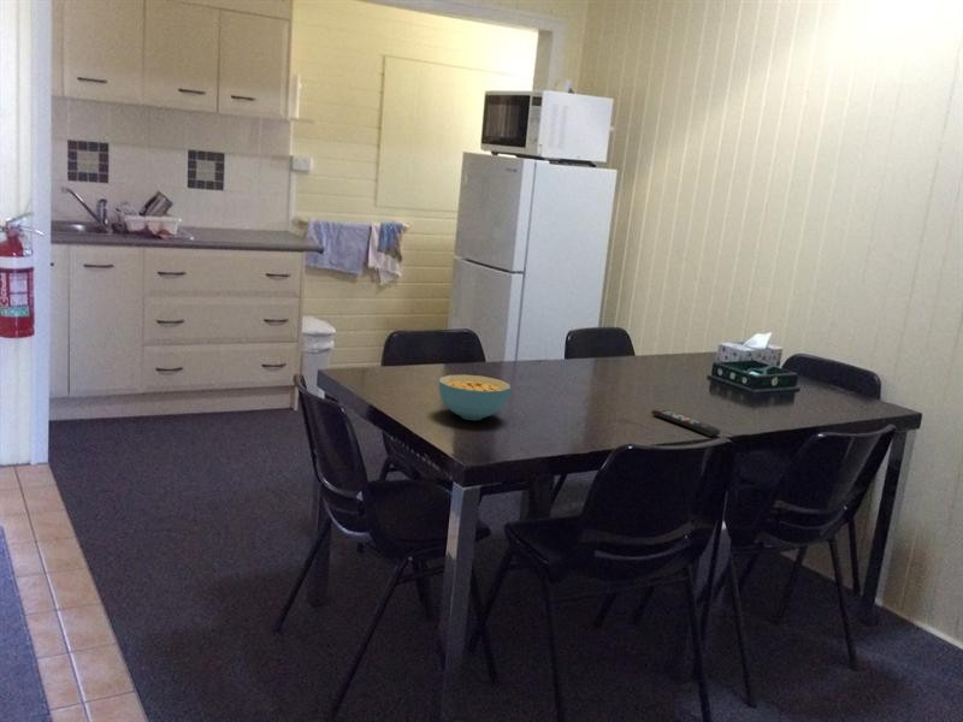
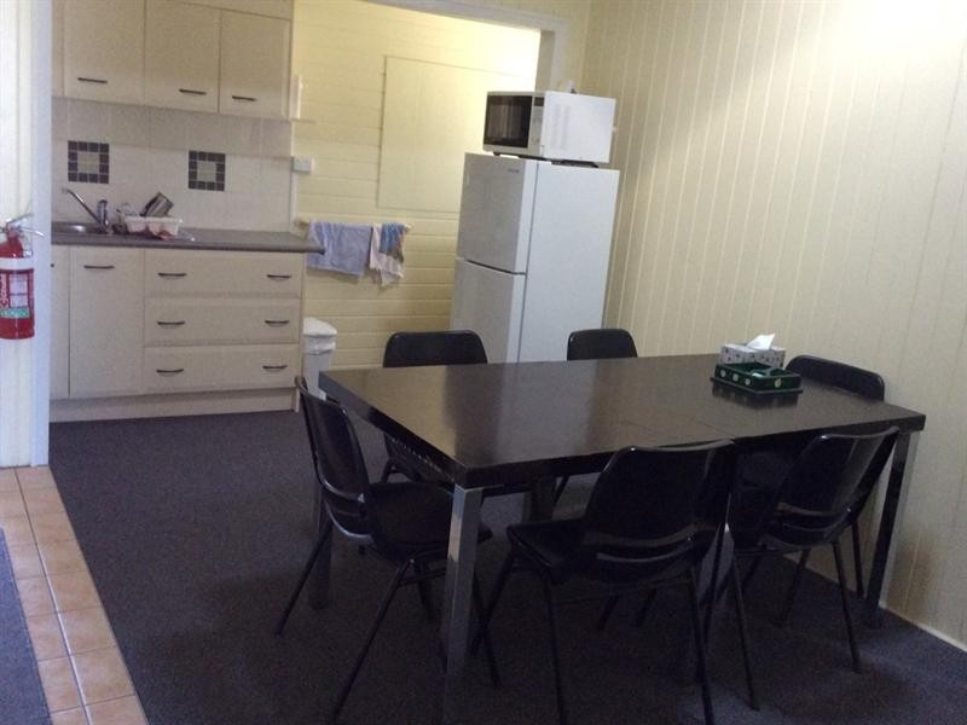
- remote control (685, 421)
- cereal bowl (472, 400)
